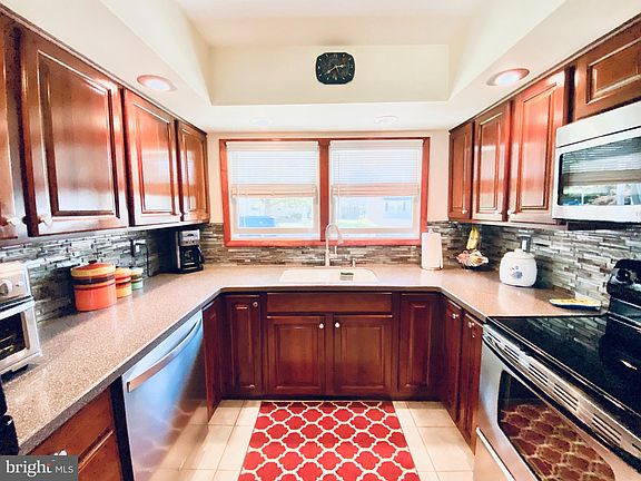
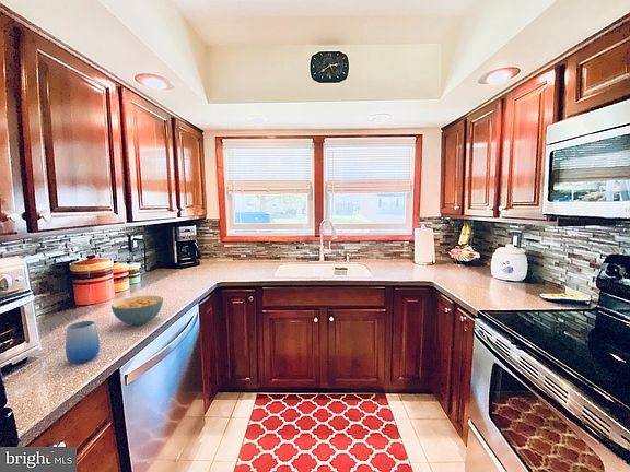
+ cereal bowl (138, 311)
+ cup (82, 341)
